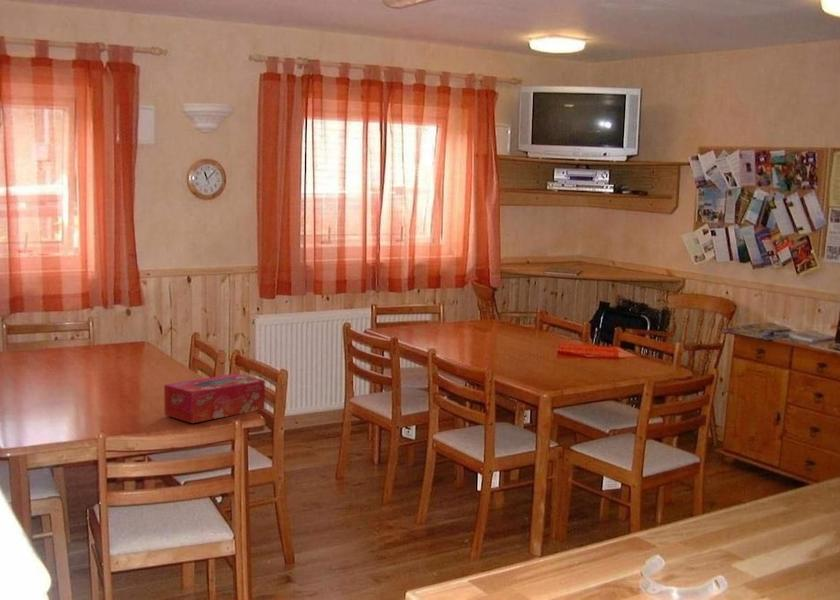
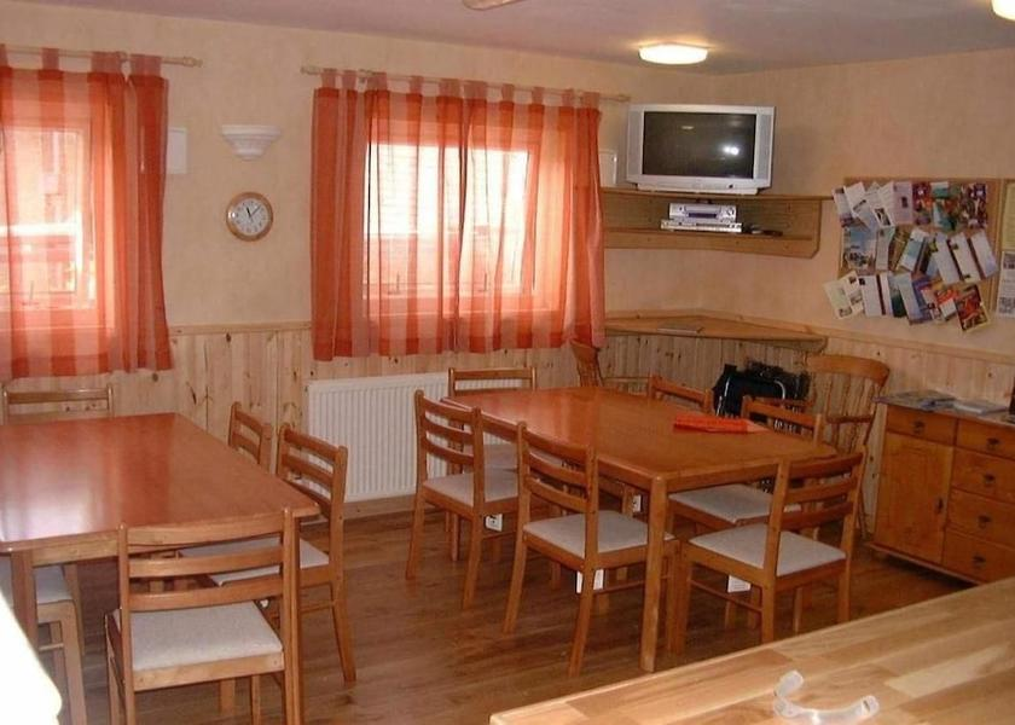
- tissue box (215, 397)
